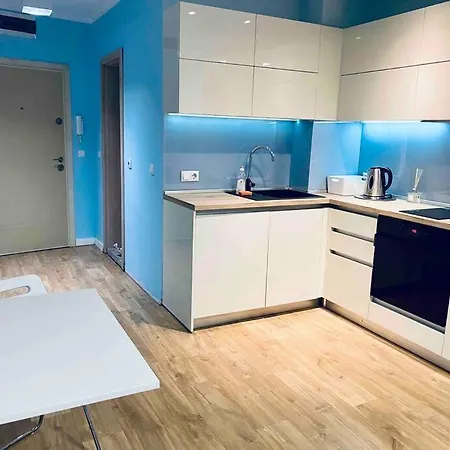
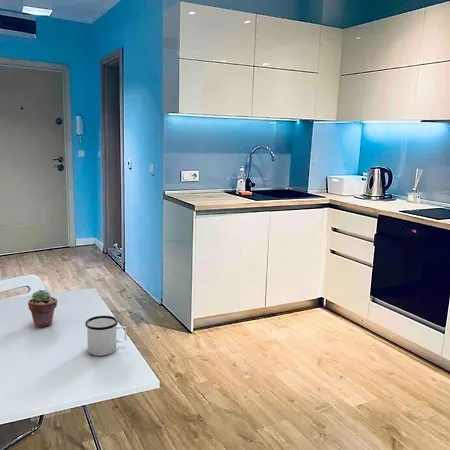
+ potted succulent (42, 307)
+ mug (106, 335)
